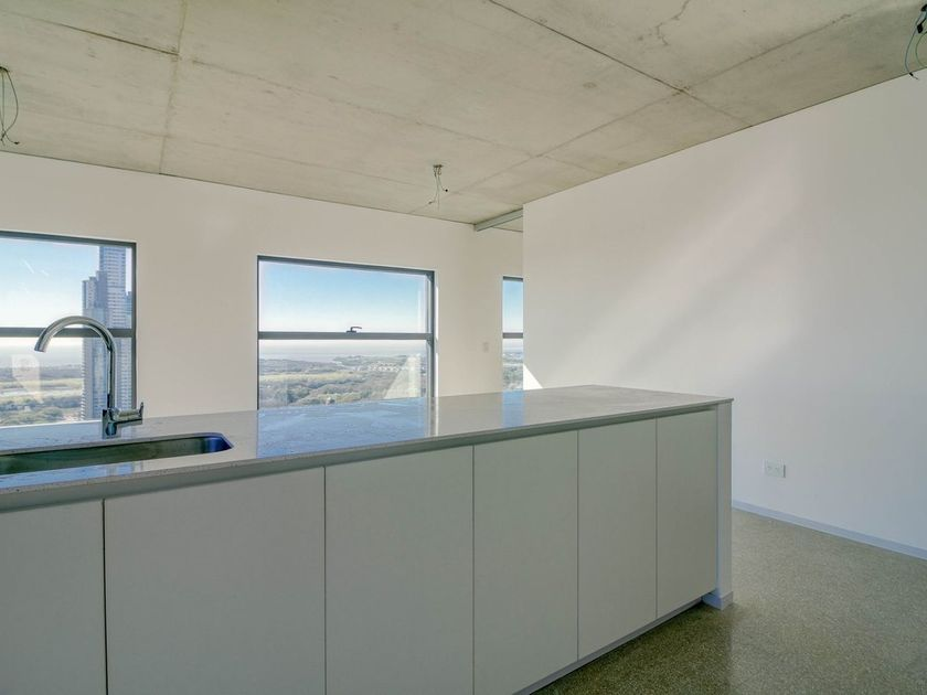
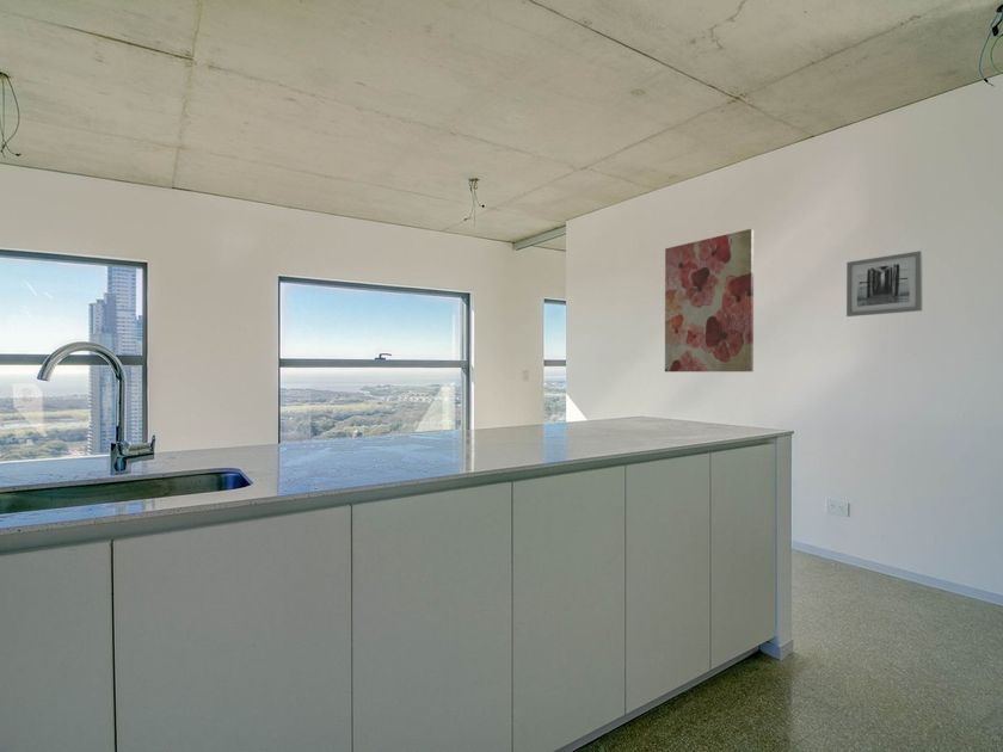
+ wall art (882, 285)
+ wall art (706, 306)
